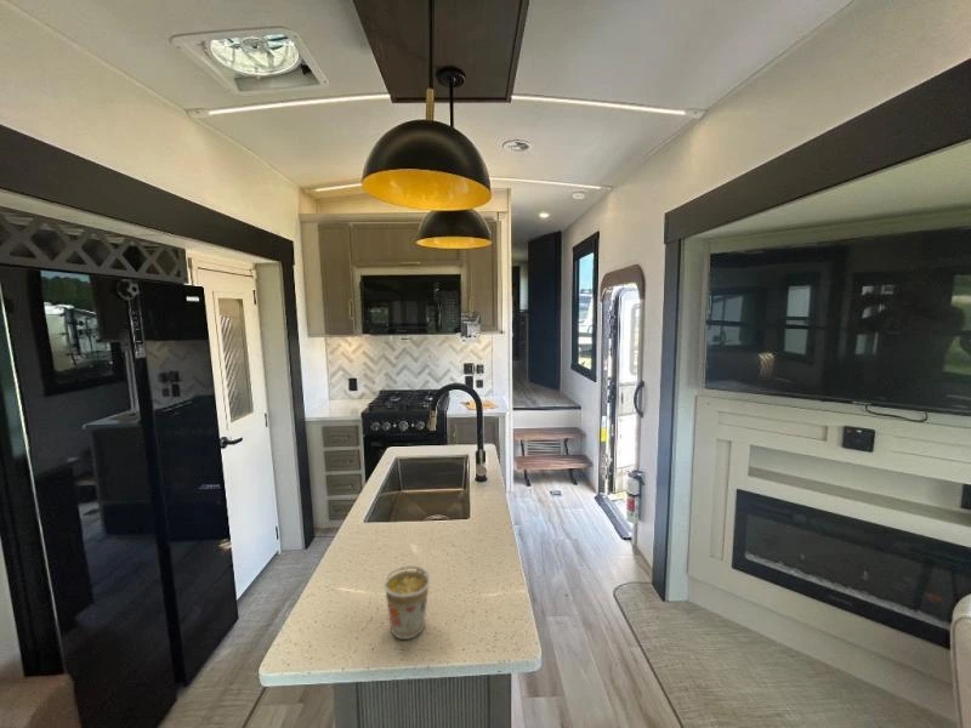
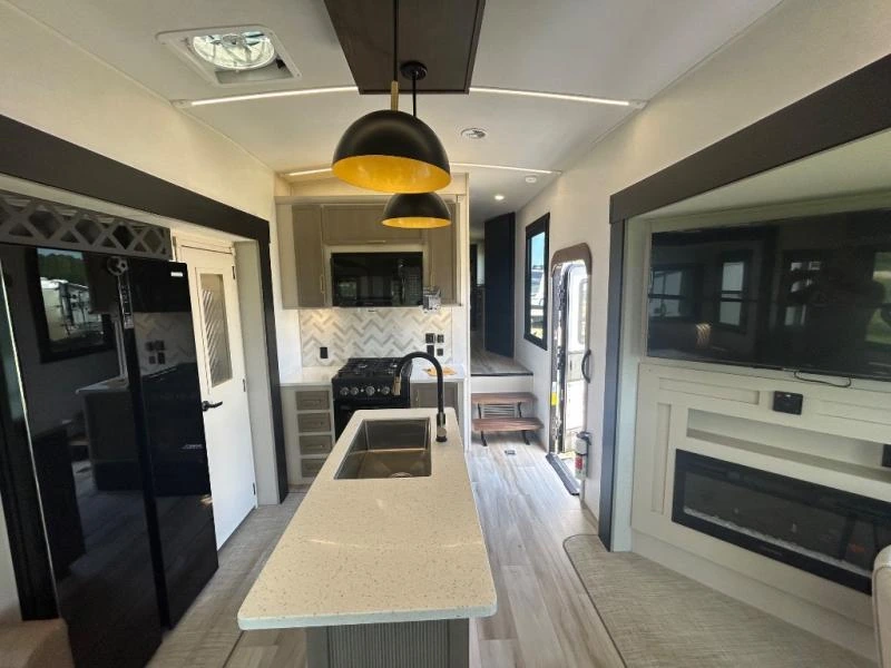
- food container (408, 603)
